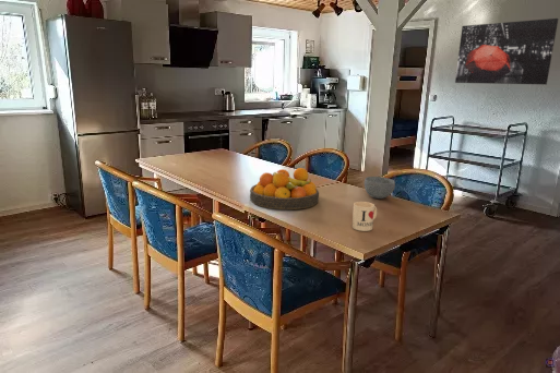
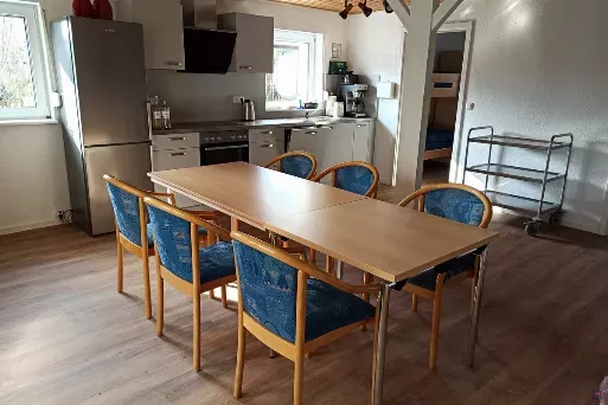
- mug (366, 215)
- bowl (379, 188)
- wall art (501, 53)
- fruit bowl (284, 184)
